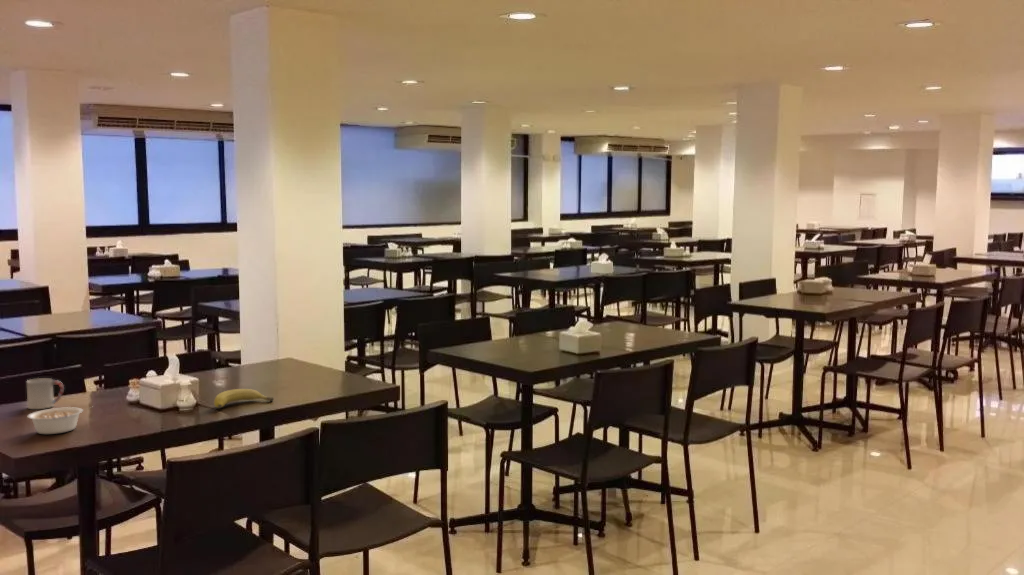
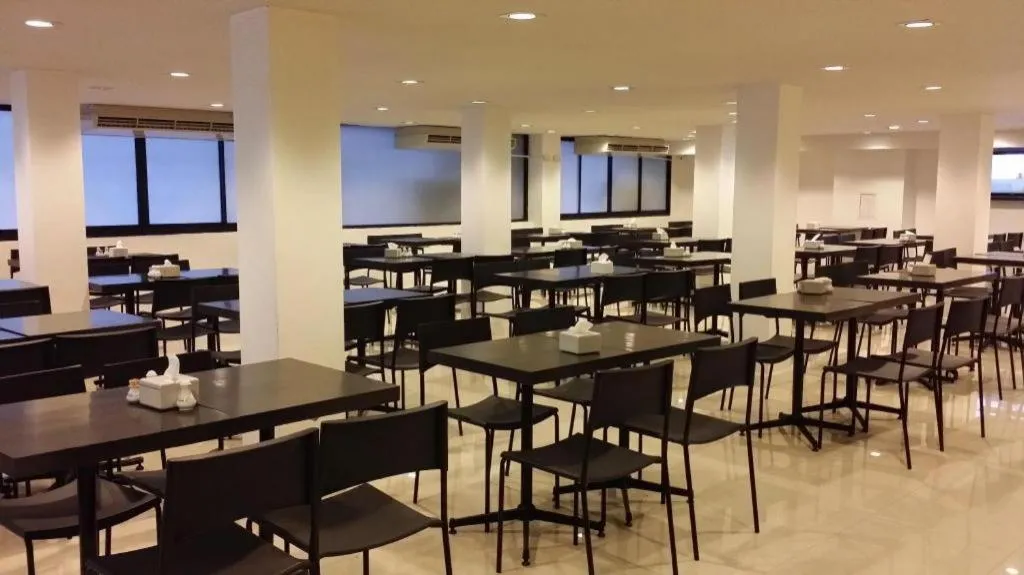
- cup (45, 393)
- fruit (240, 397)
- legume (57, 419)
